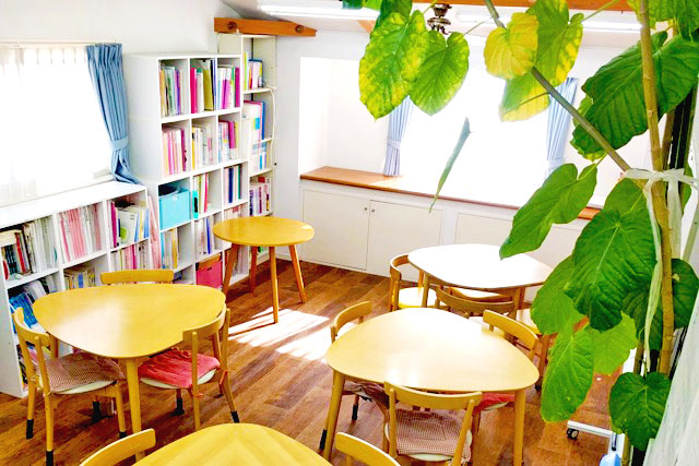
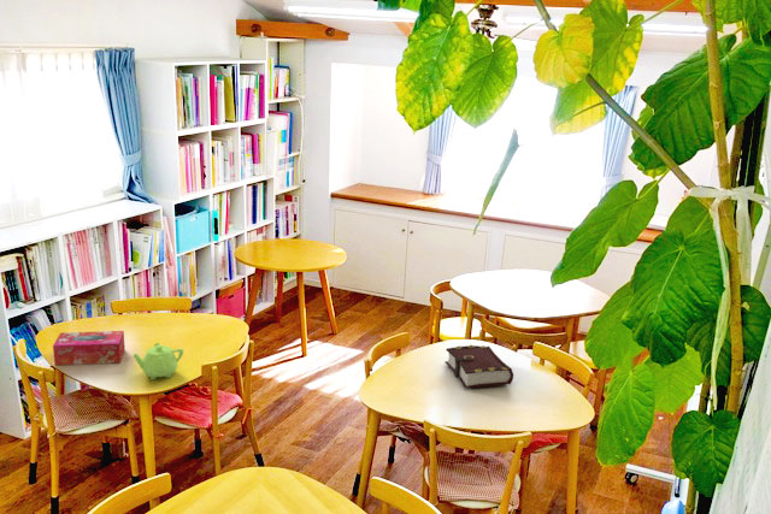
+ teapot (158, 360)
+ tissue box (89, 347)
+ book (478, 365)
